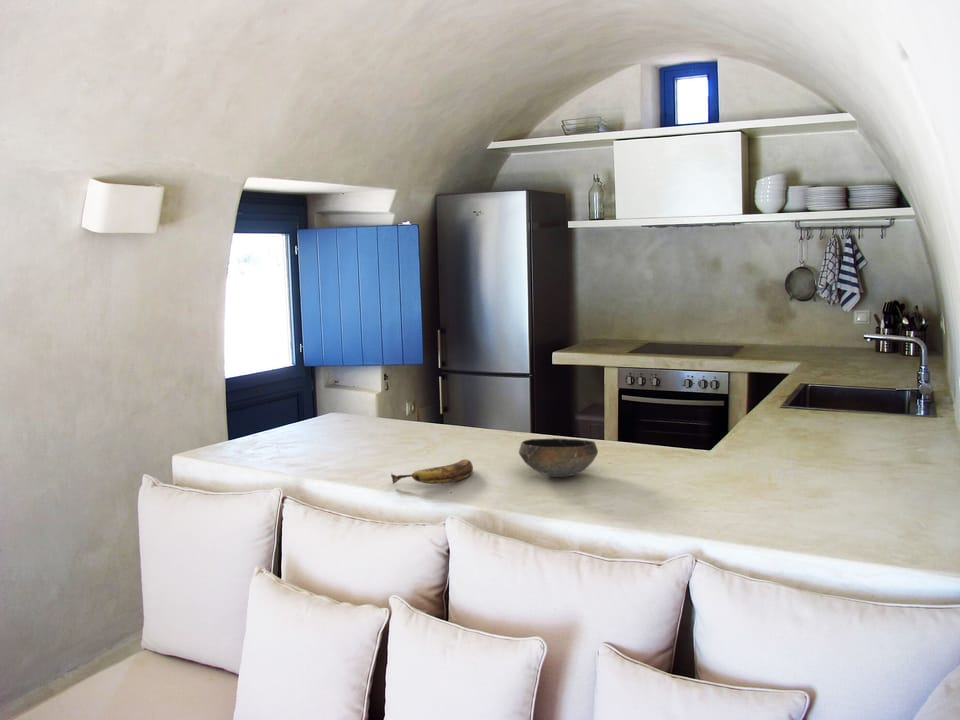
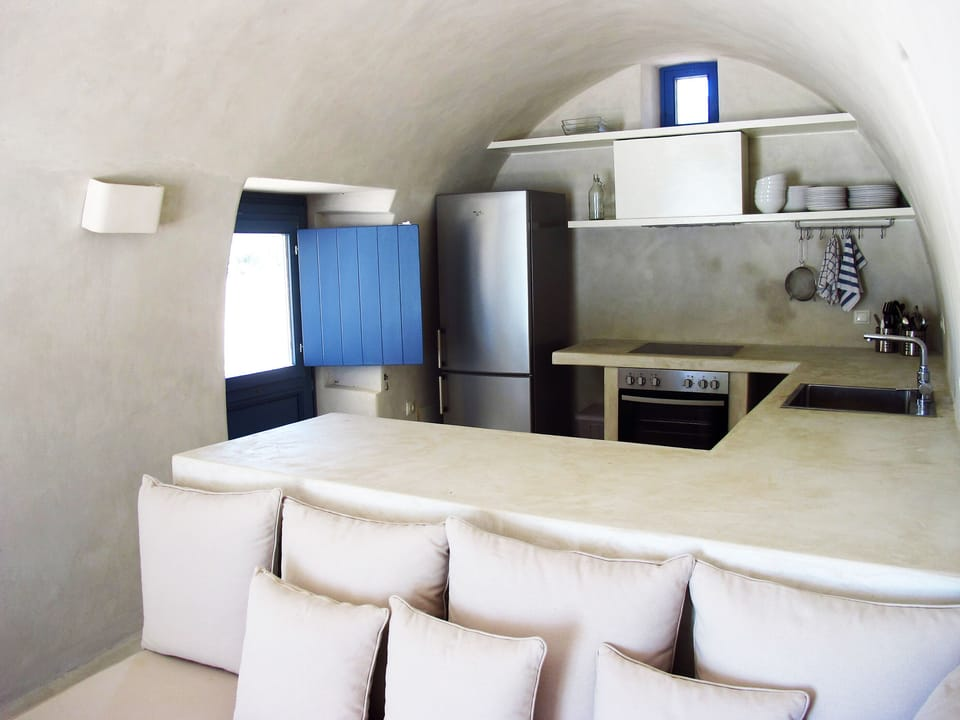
- bowl (558, 458)
- banana (440, 471)
